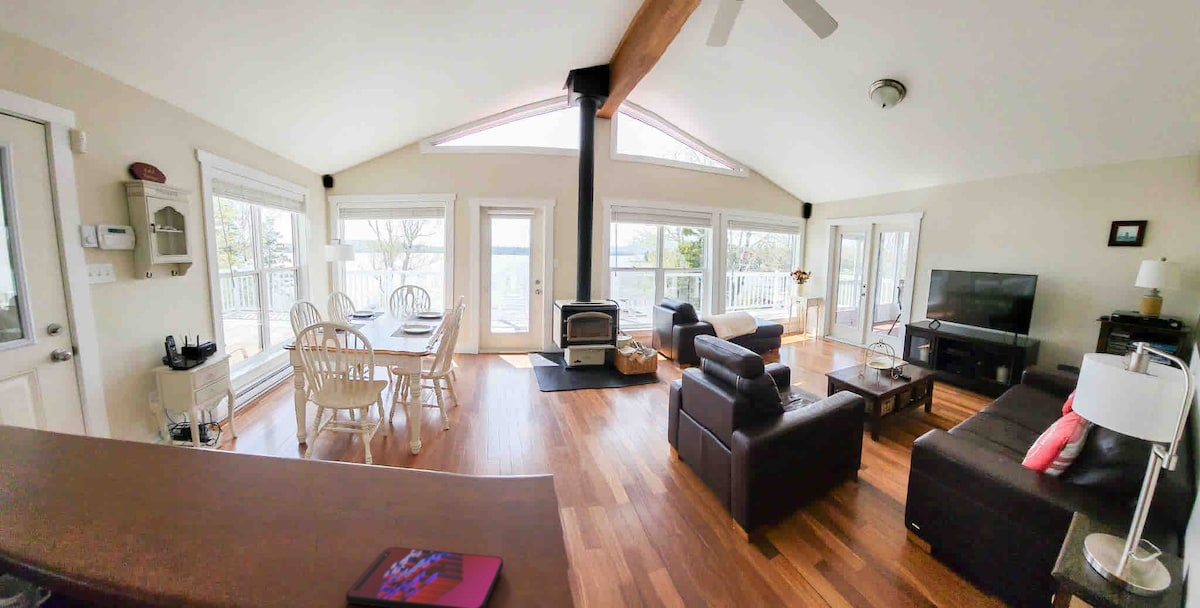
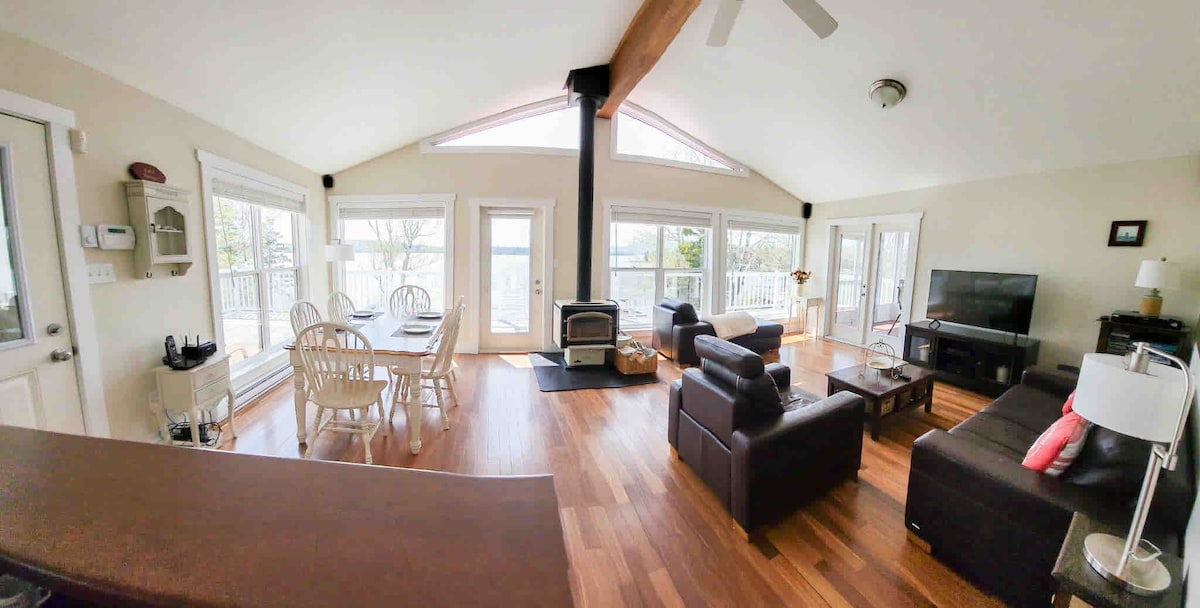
- smartphone (429, 578)
